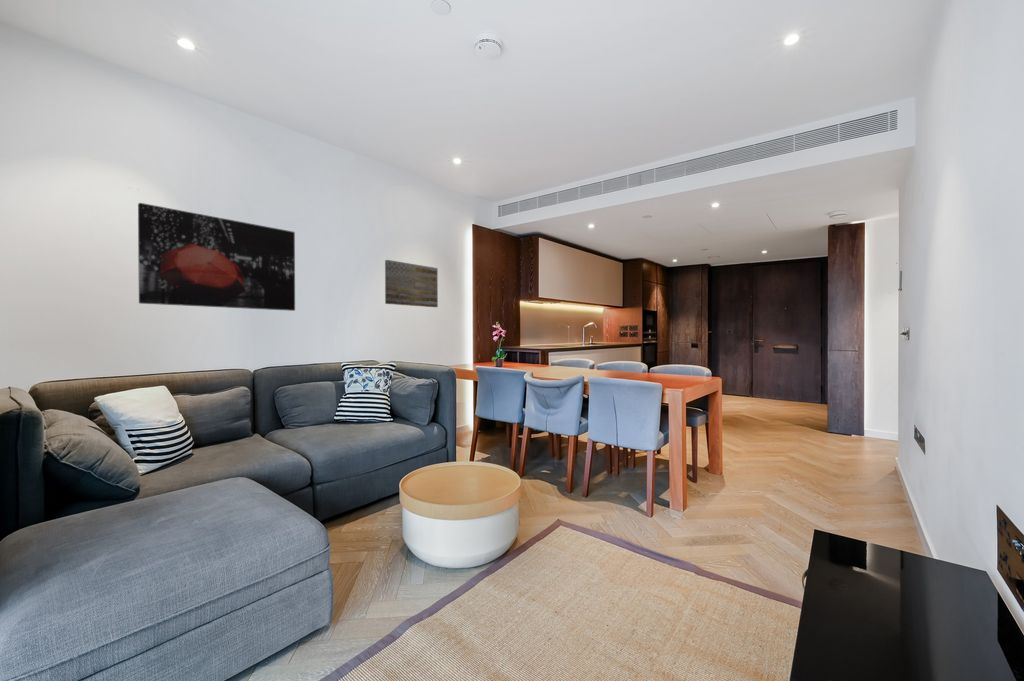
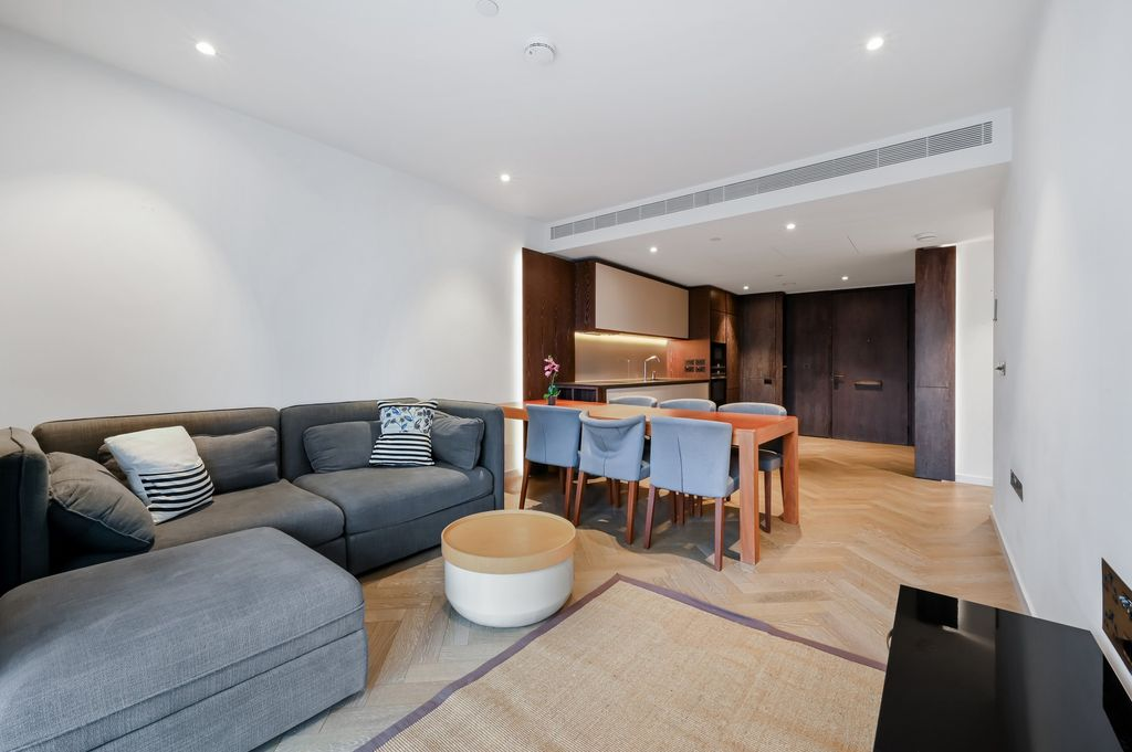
- wall art (412, 285)
- wall art (225, 263)
